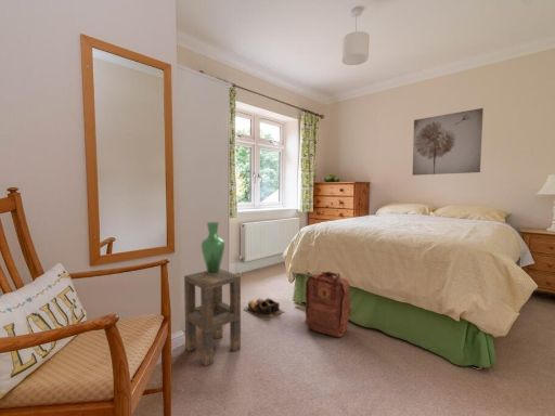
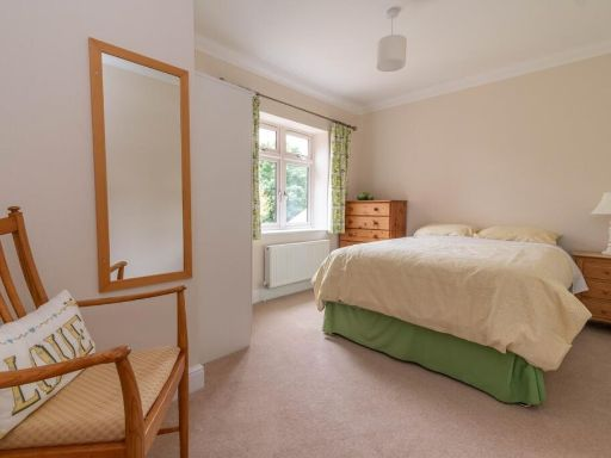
- backpack (326, 299)
- shoes (263, 304)
- vase (212, 247)
- side table (212, 312)
- wall art (444, 144)
